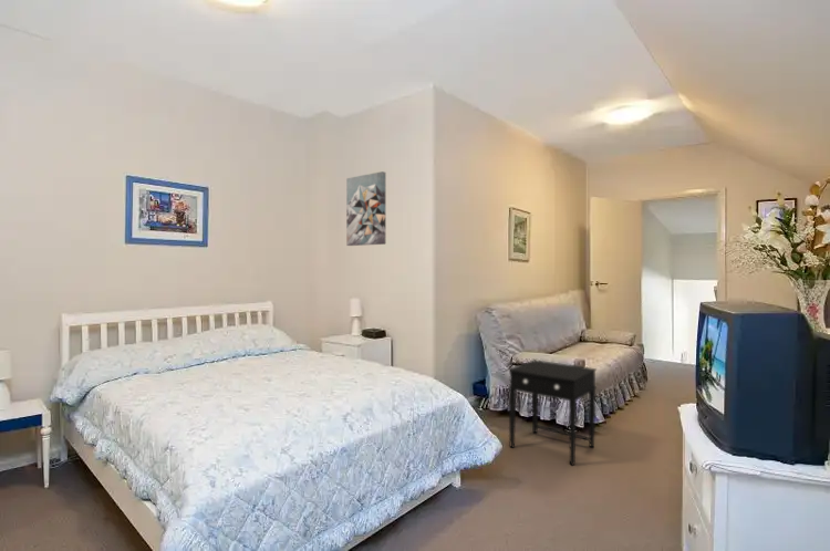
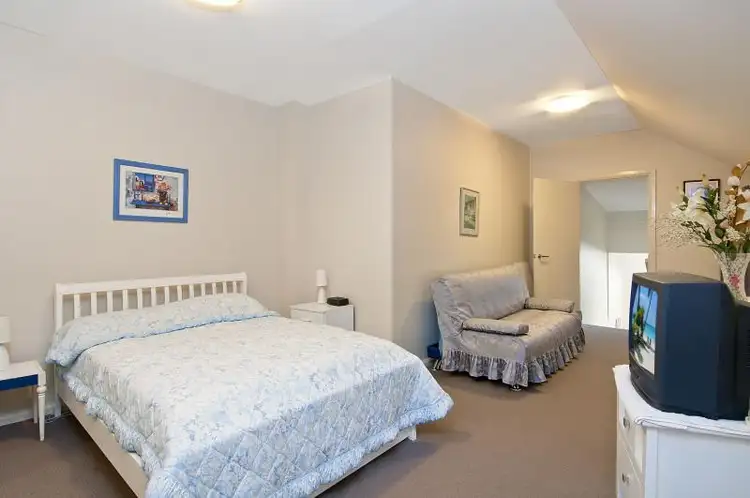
- wall art (365, 209)
- side table (552, 397)
